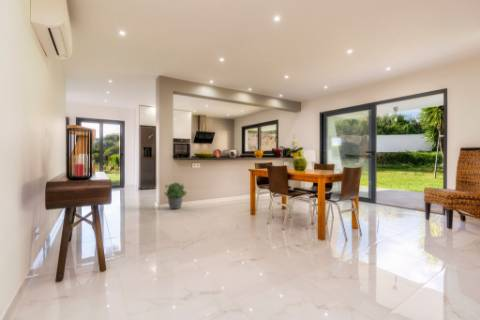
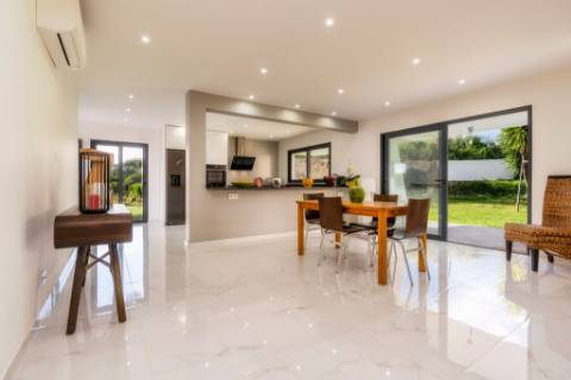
- potted plant (175, 195)
